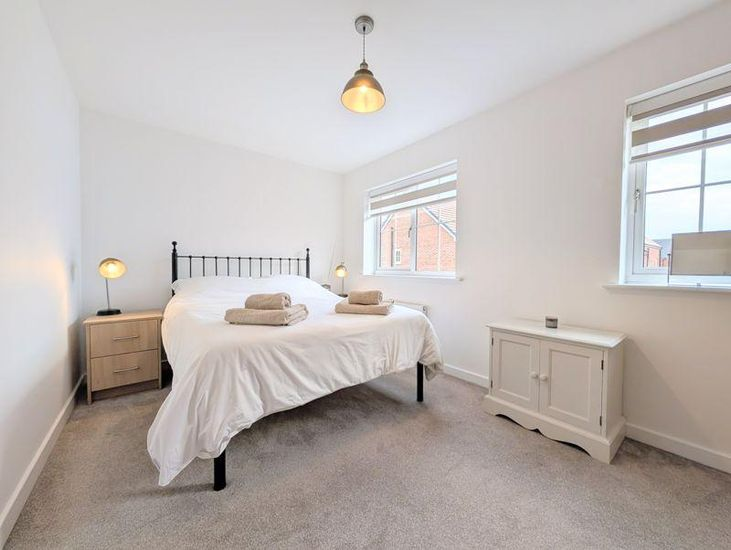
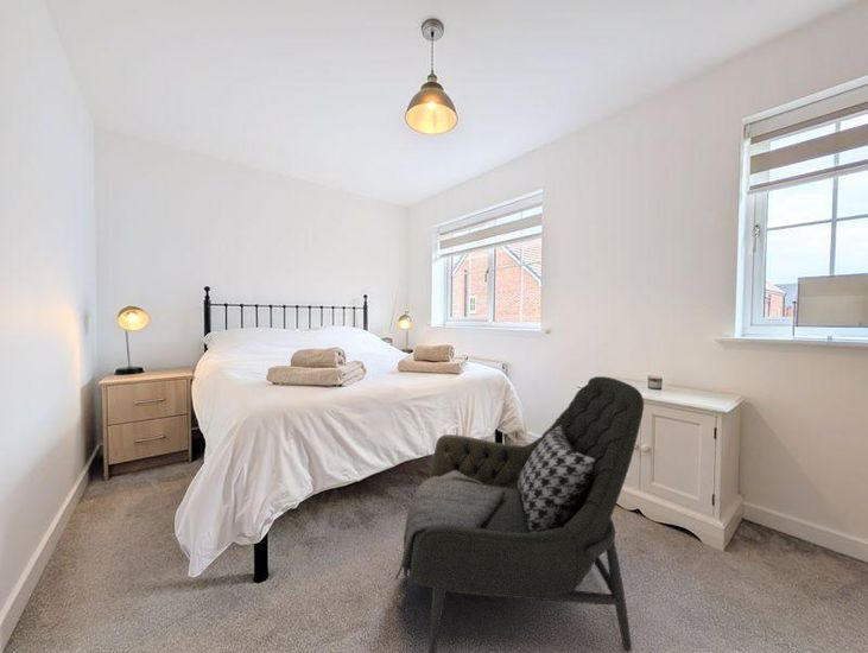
+ armchair (508, 484)
